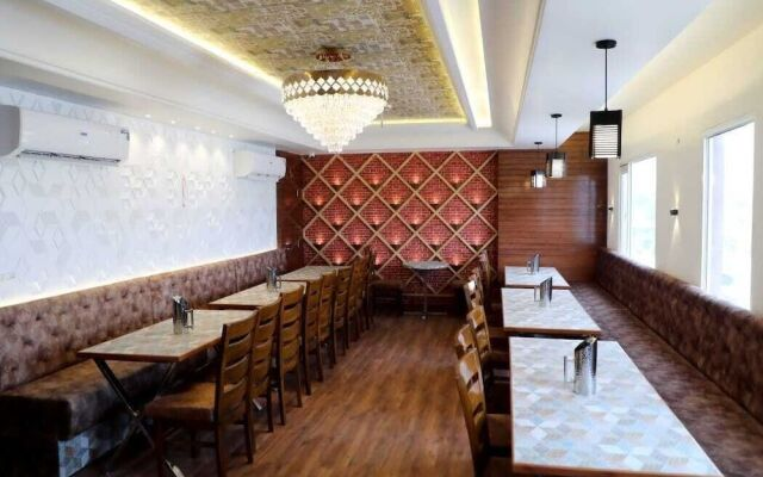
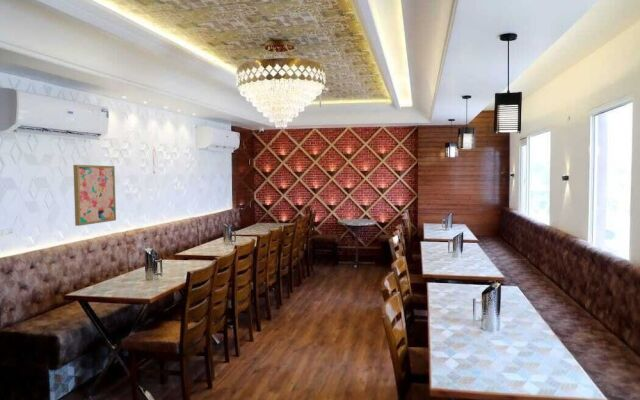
+ wall art (95, 194)
